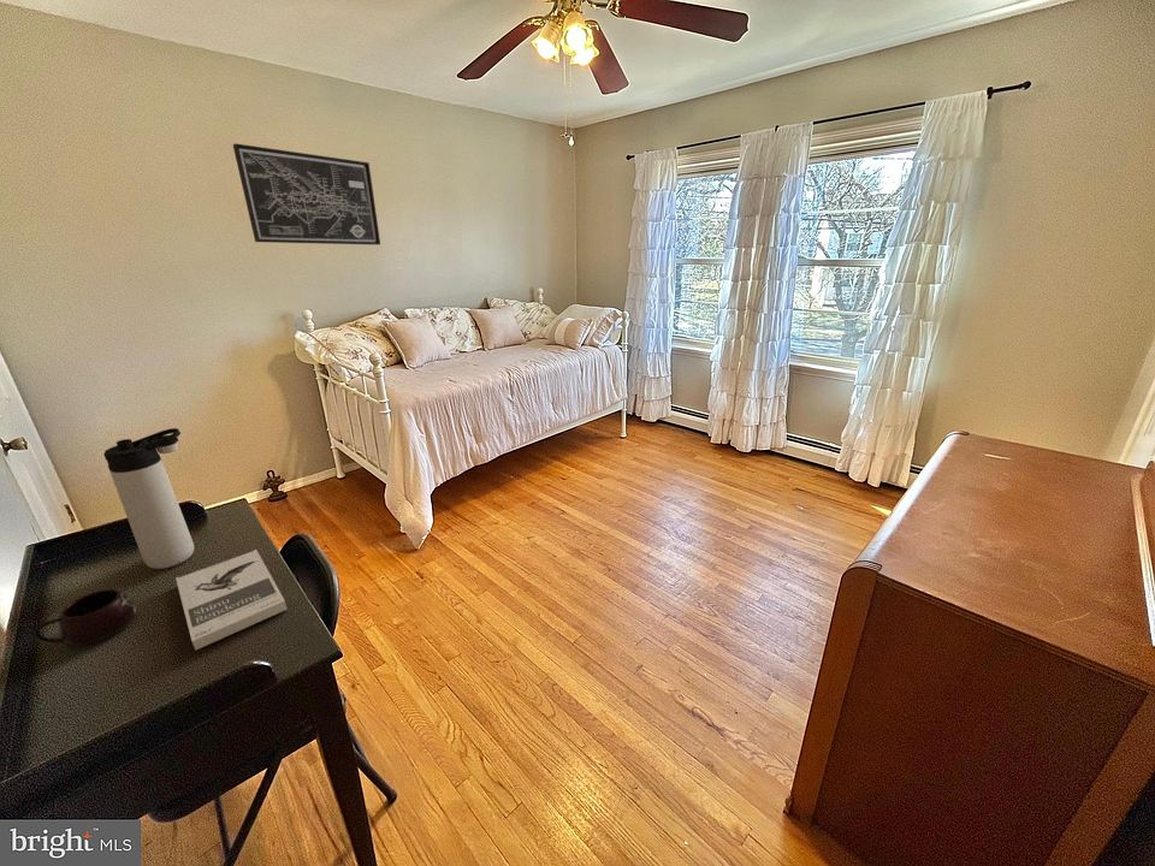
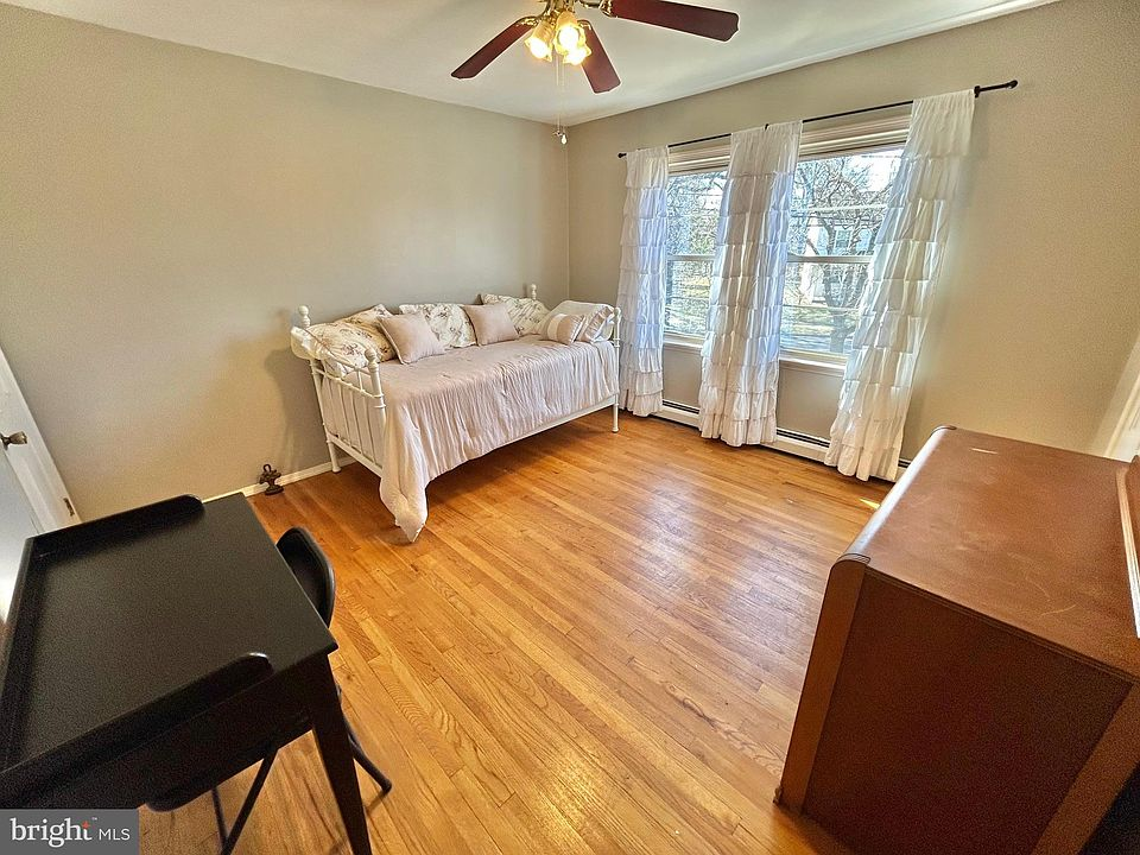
- thermos bottle (162, 498)
- mug (87, 619)
- book (230, 593)
- wall art (314, 200)
